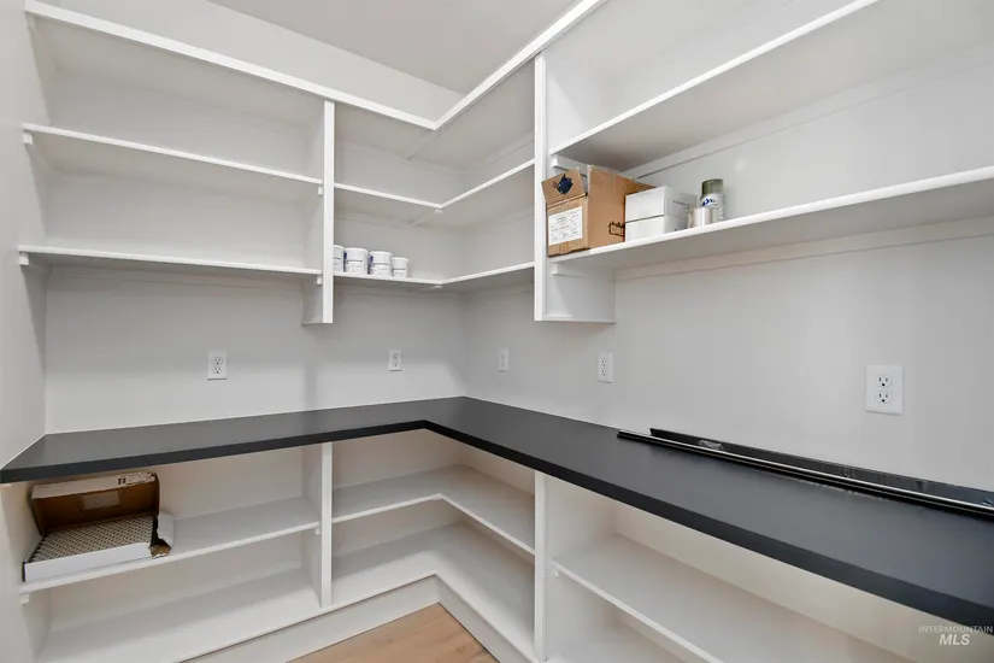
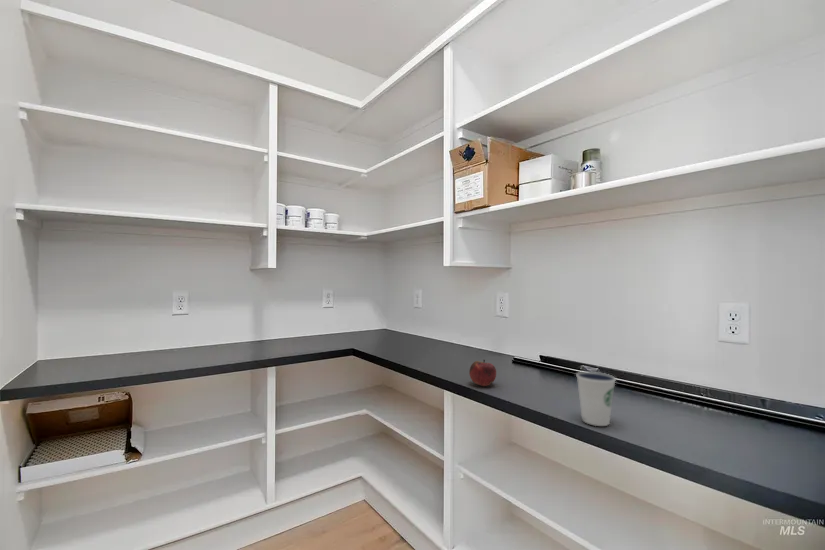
+ dixie cup (595, 398)
+ fruit (482, 372)
